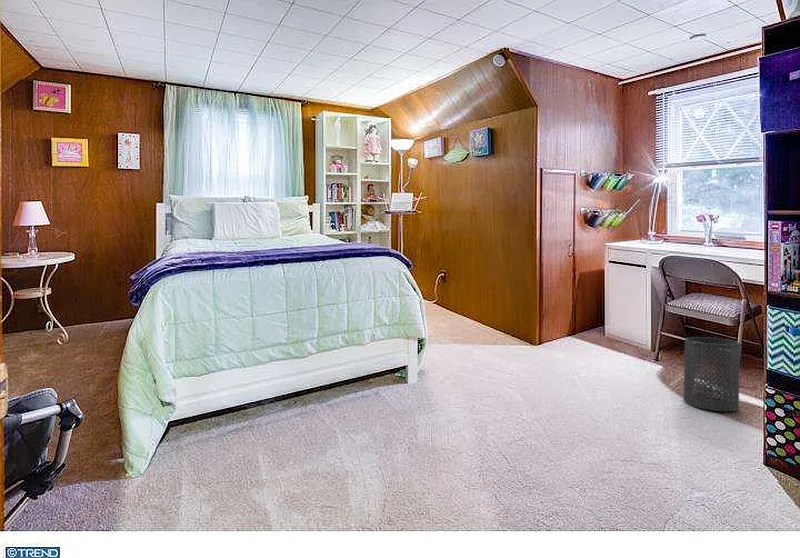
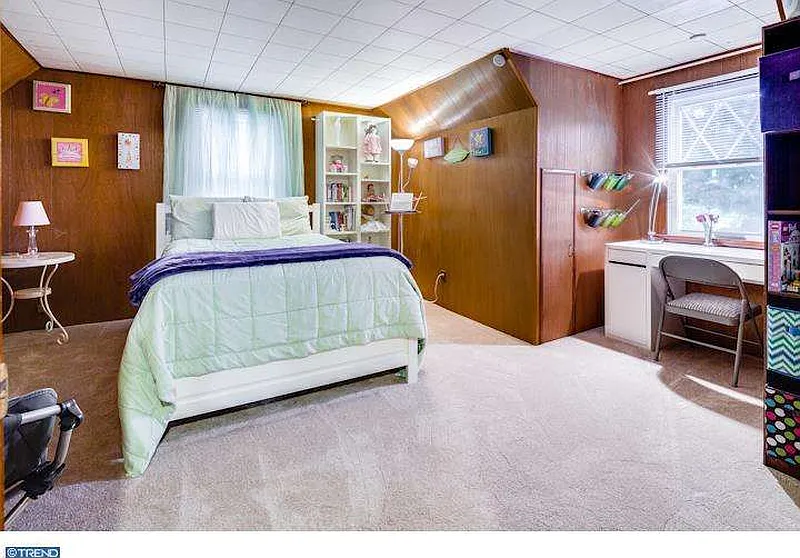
- trash can (711, 372)
